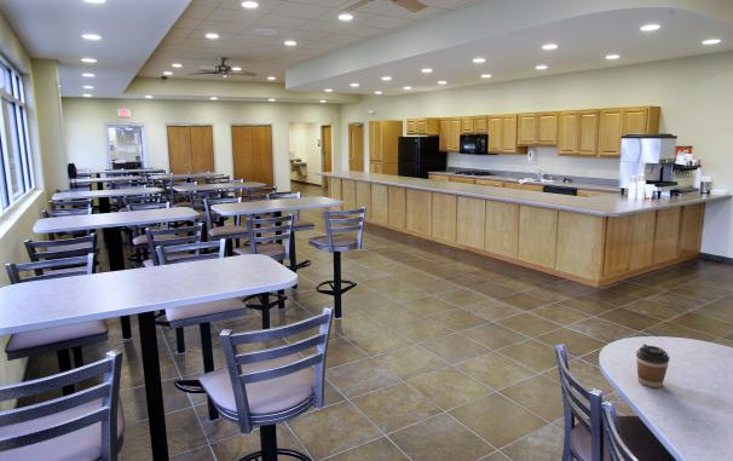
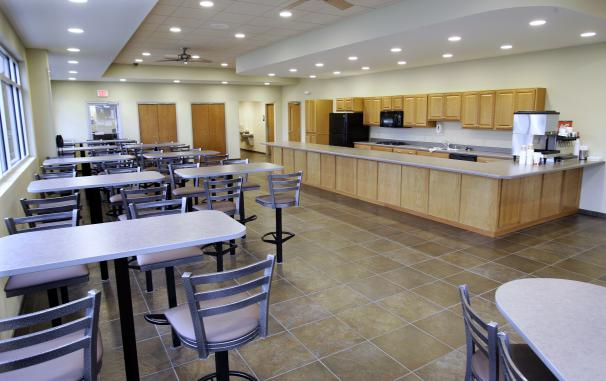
- coffee cup (651, 364)
